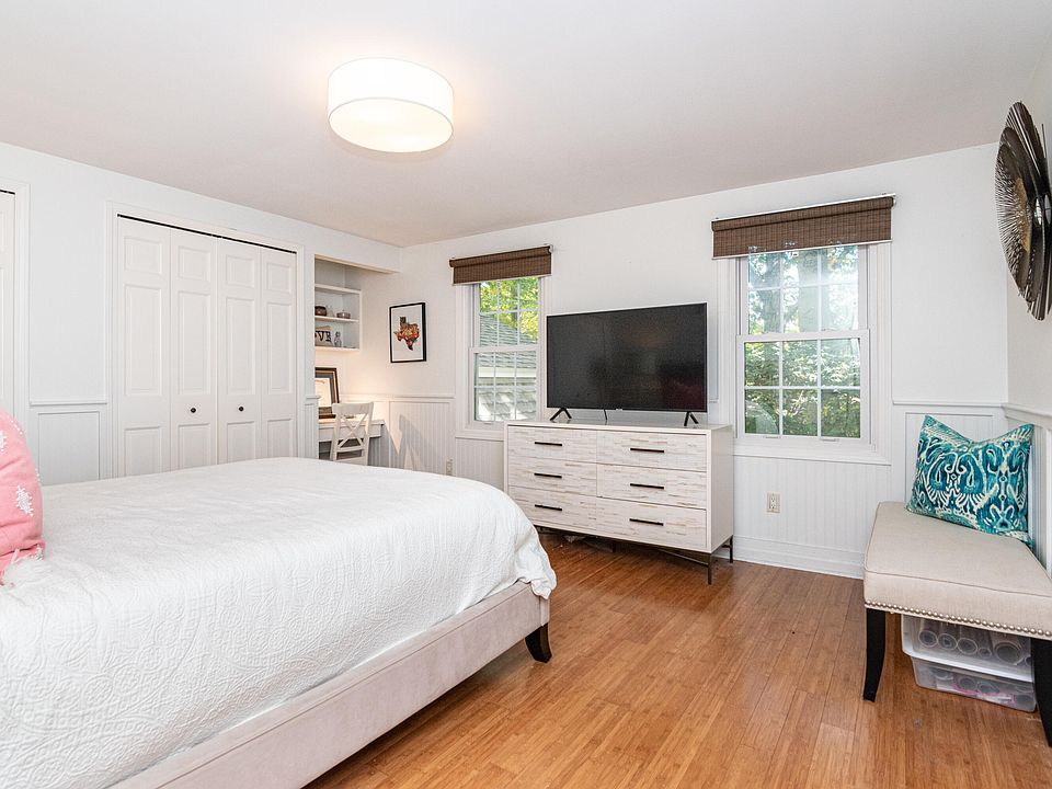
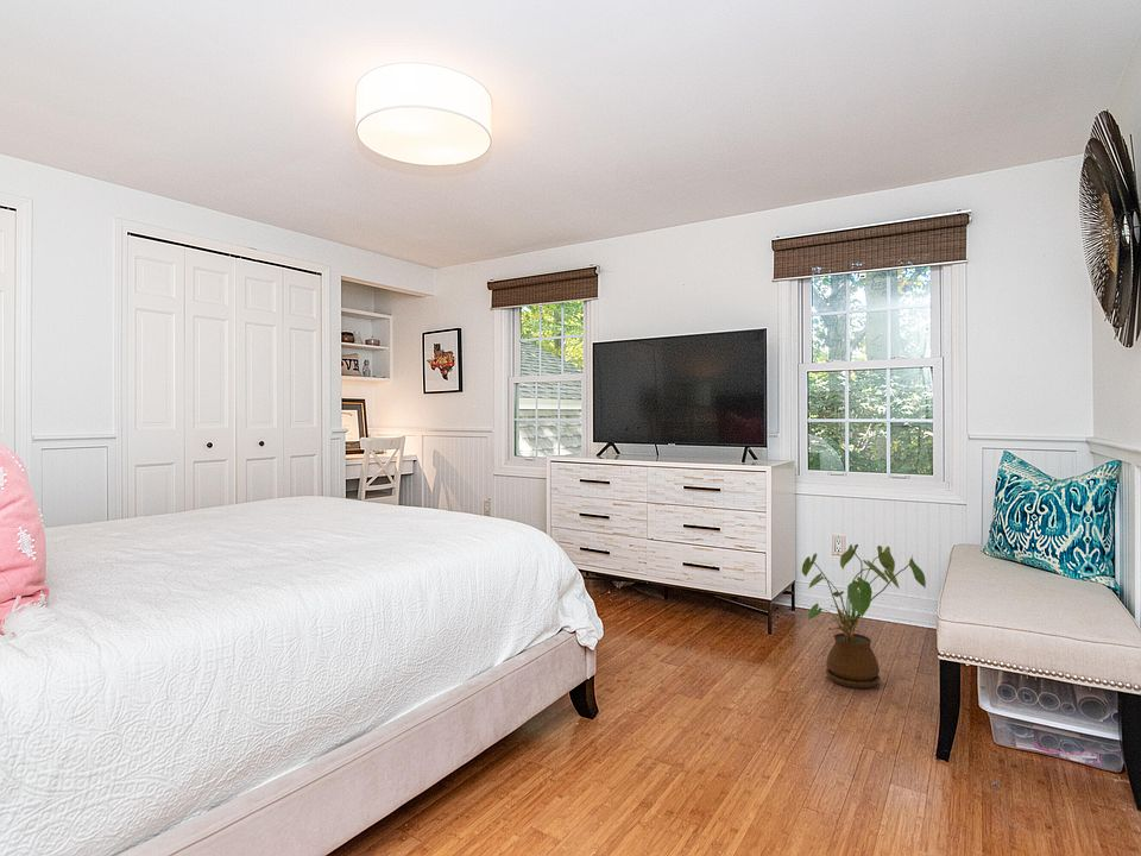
+ house plant (858, 616)
